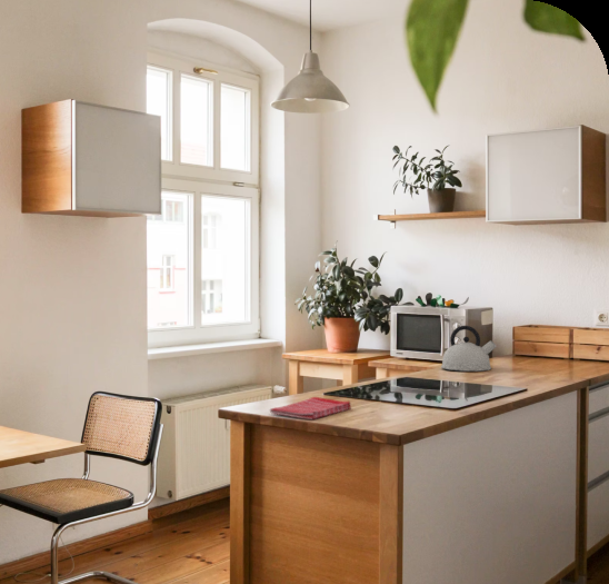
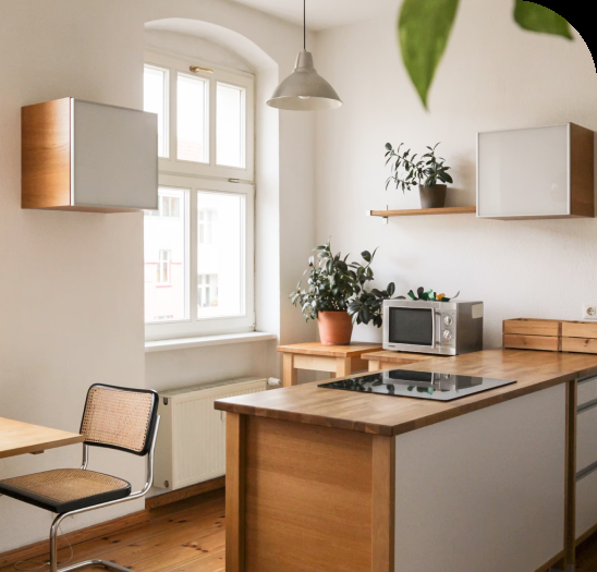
- dish towel (311, 407)
- kettle (468, 346)
